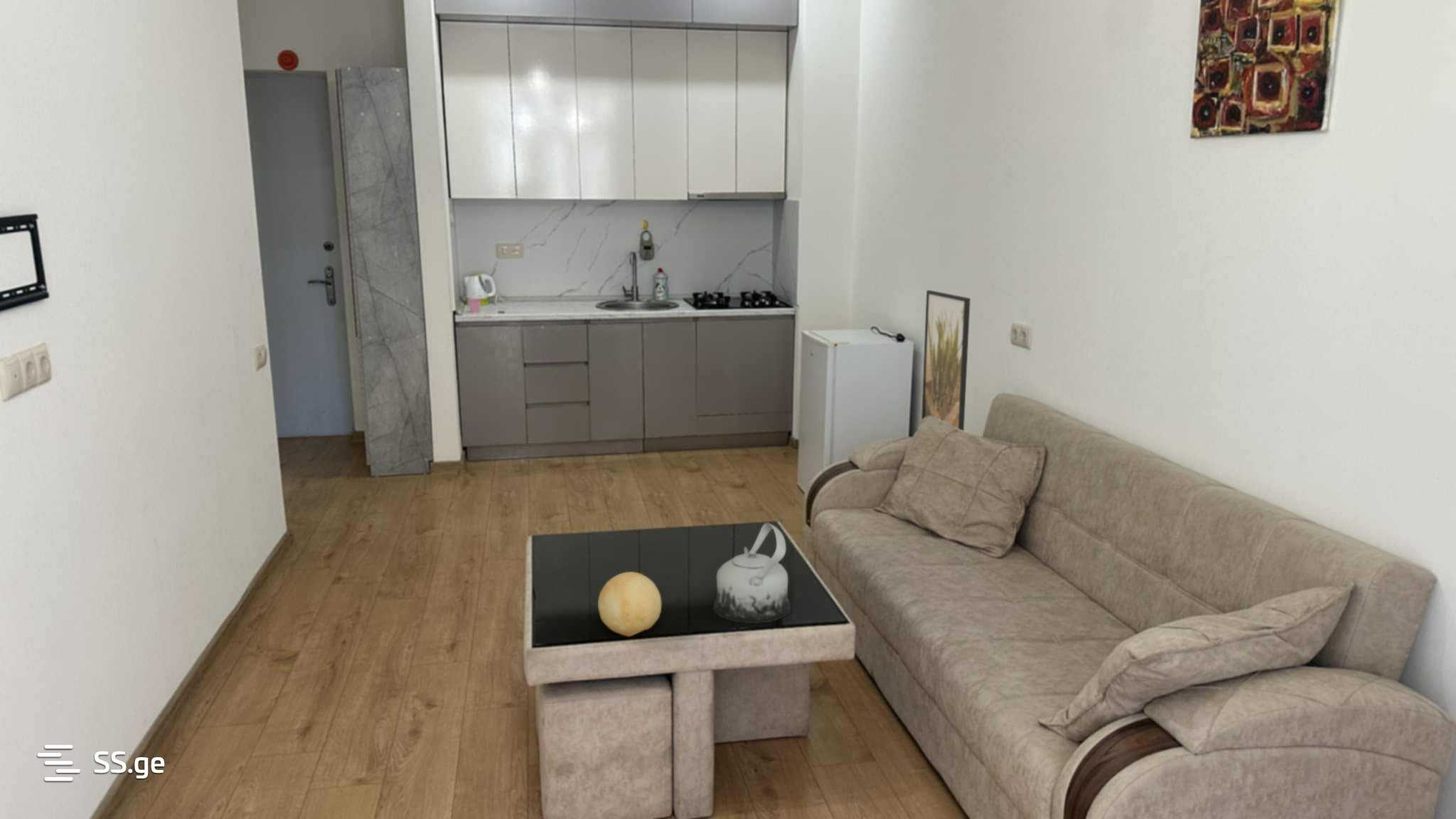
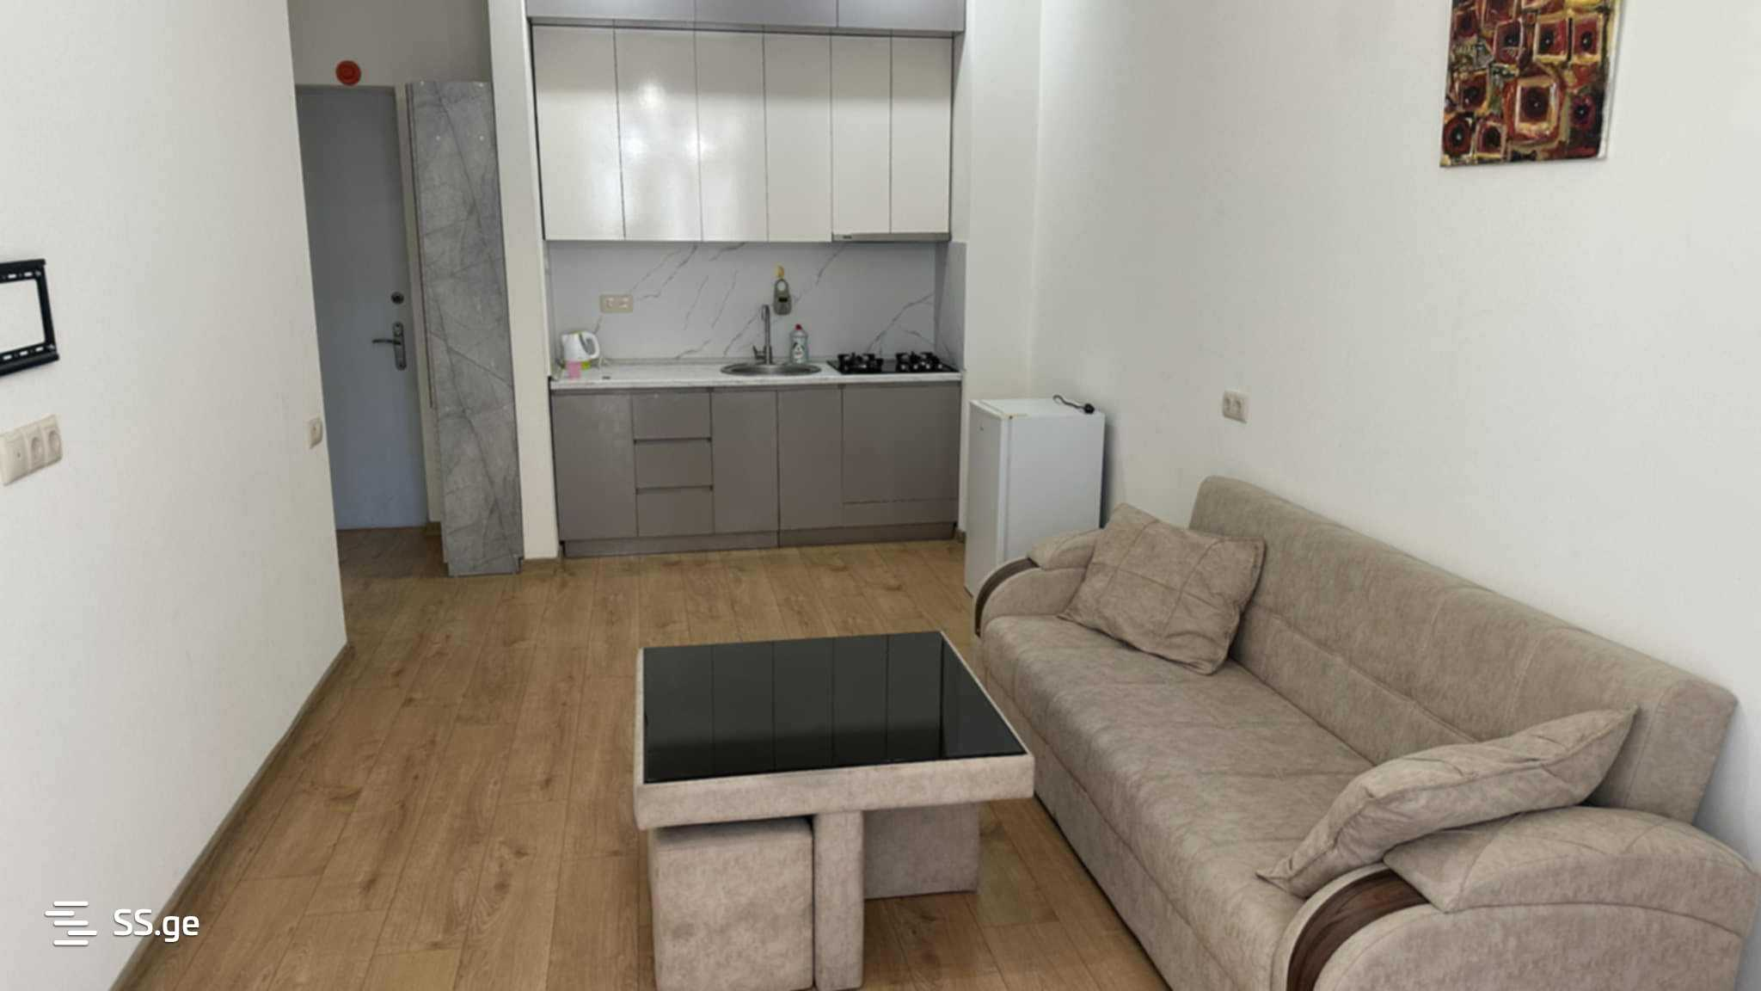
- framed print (944, 363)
- teapot (751, 566)
- decorative ball (629, 601)
